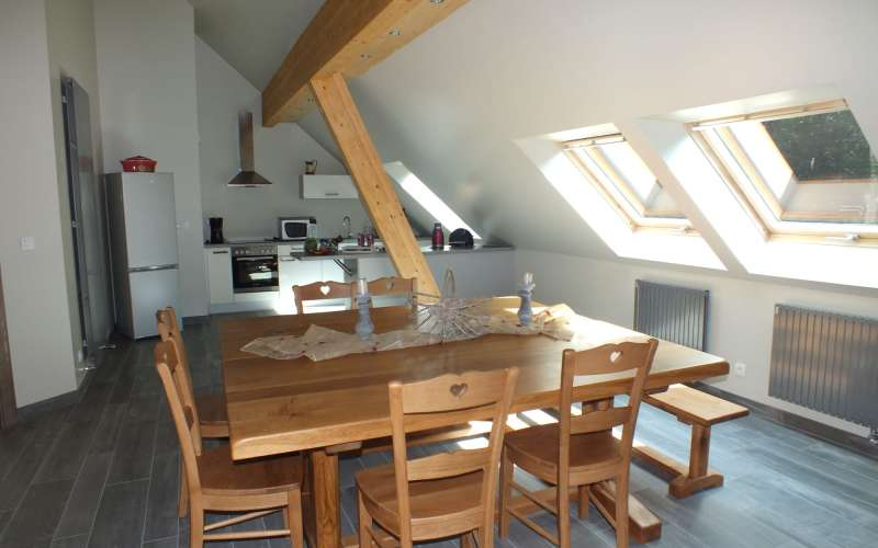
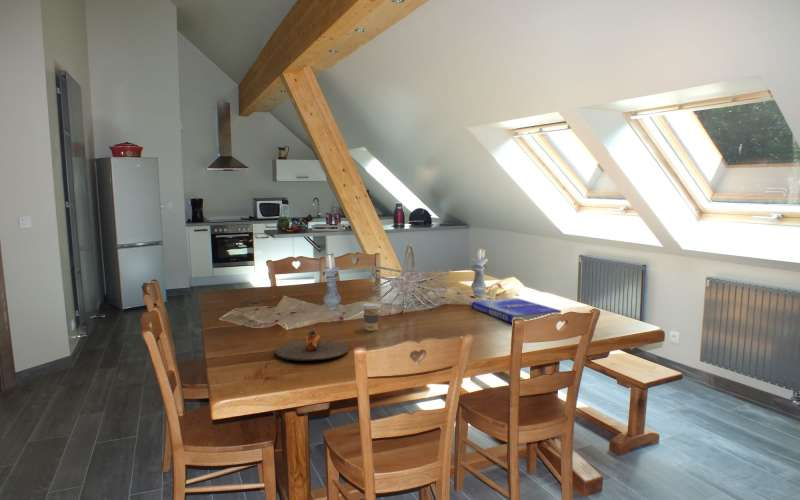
+ book (514, 309)
+ plate (312, 340)
+ coffee cup (371, 316)
